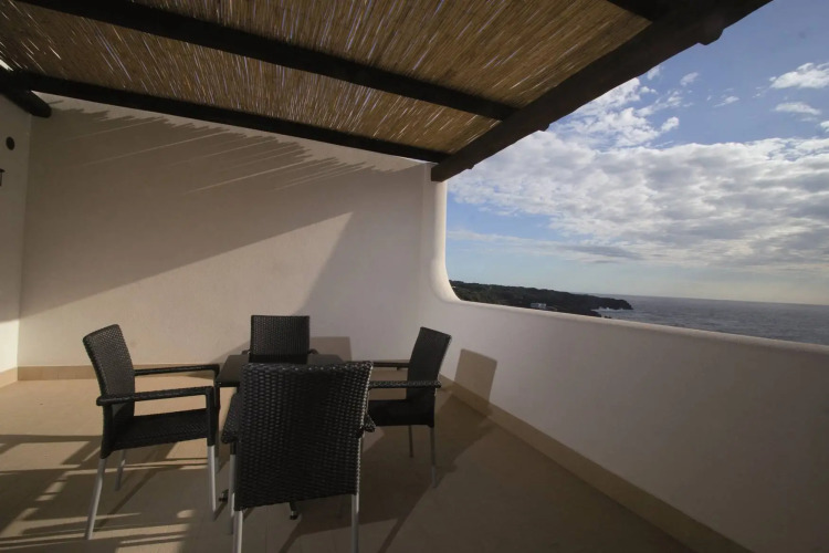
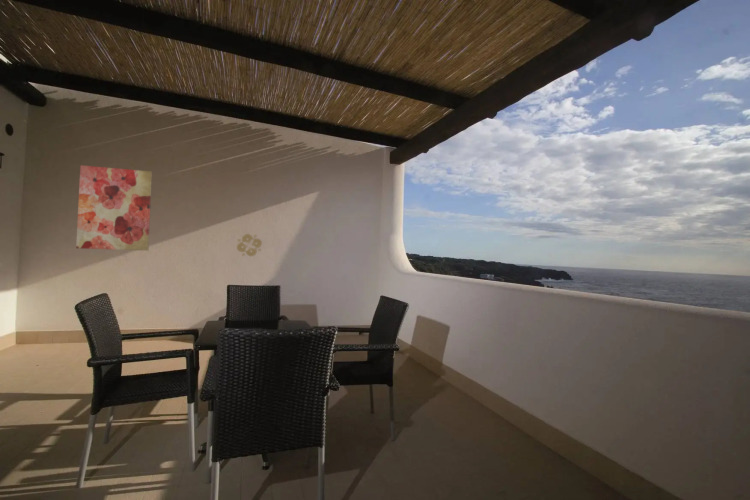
+ wall ornament (248, 243)
+ wall art (115, 208)
